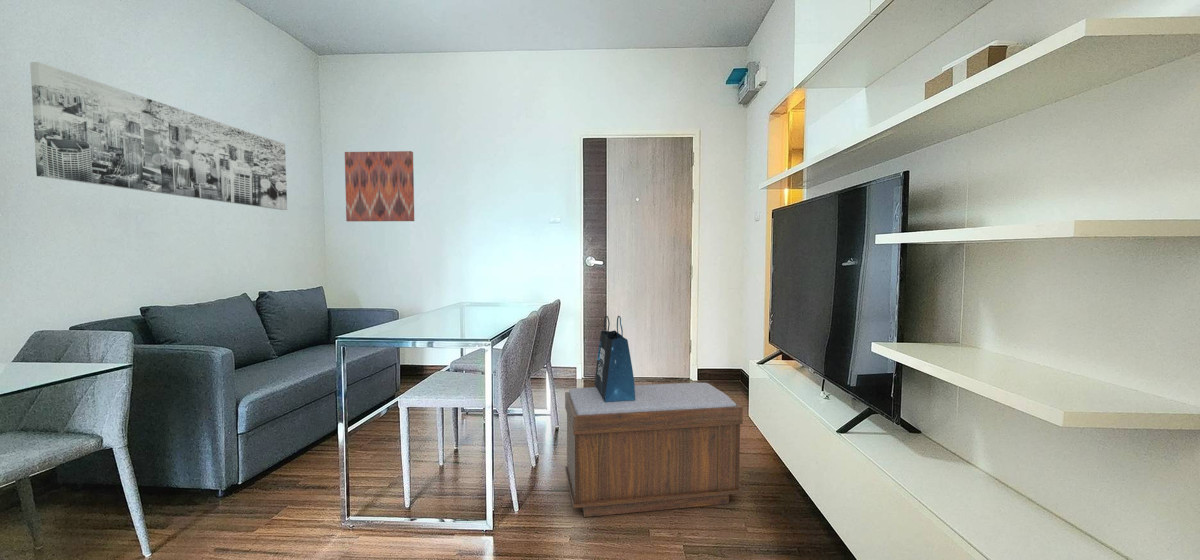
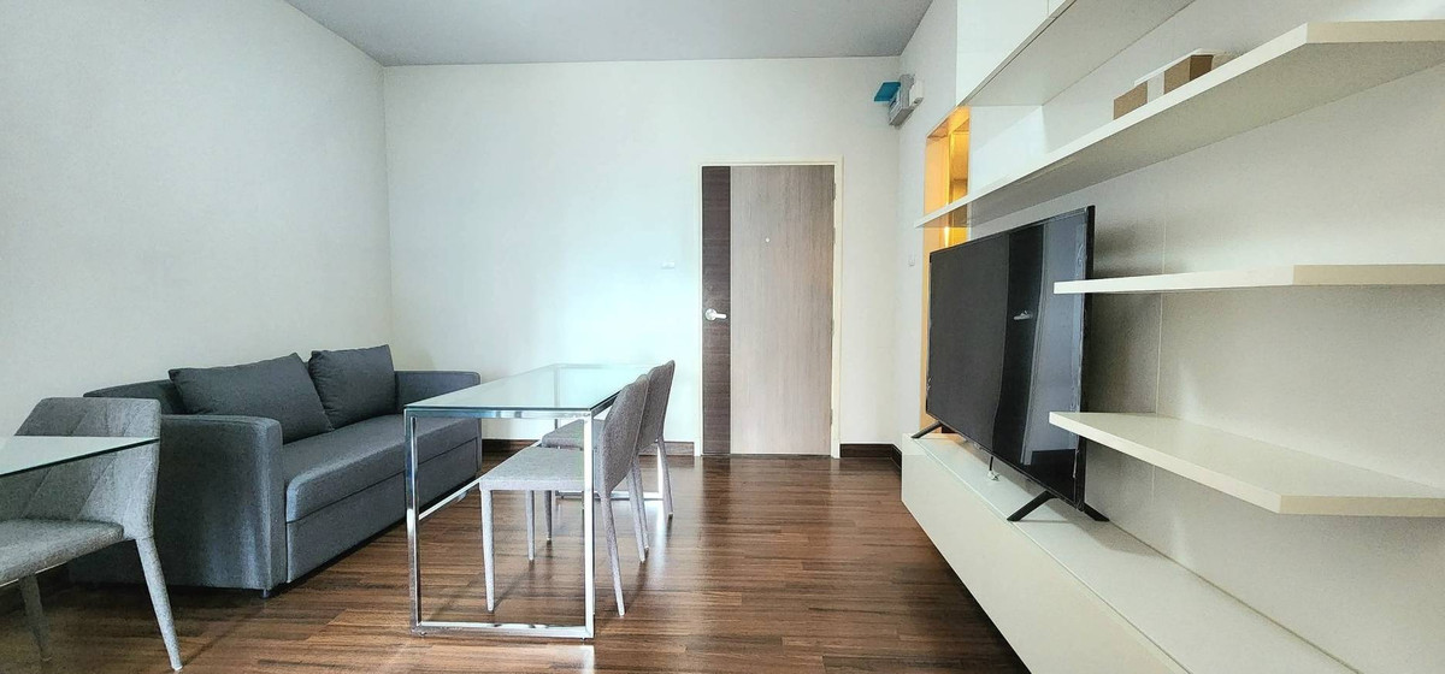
- tote bag (613, 353)
- bench (648, 442)
- wall art (379, 186)
- wall art (193, 155)
